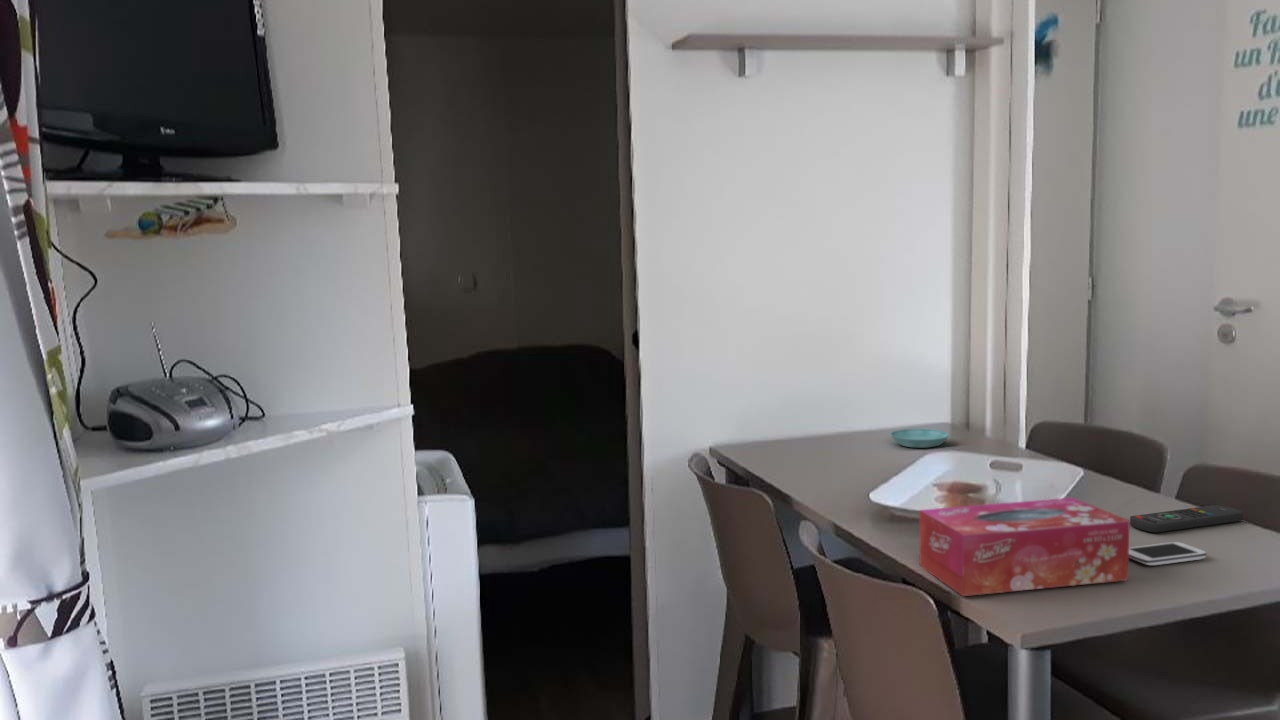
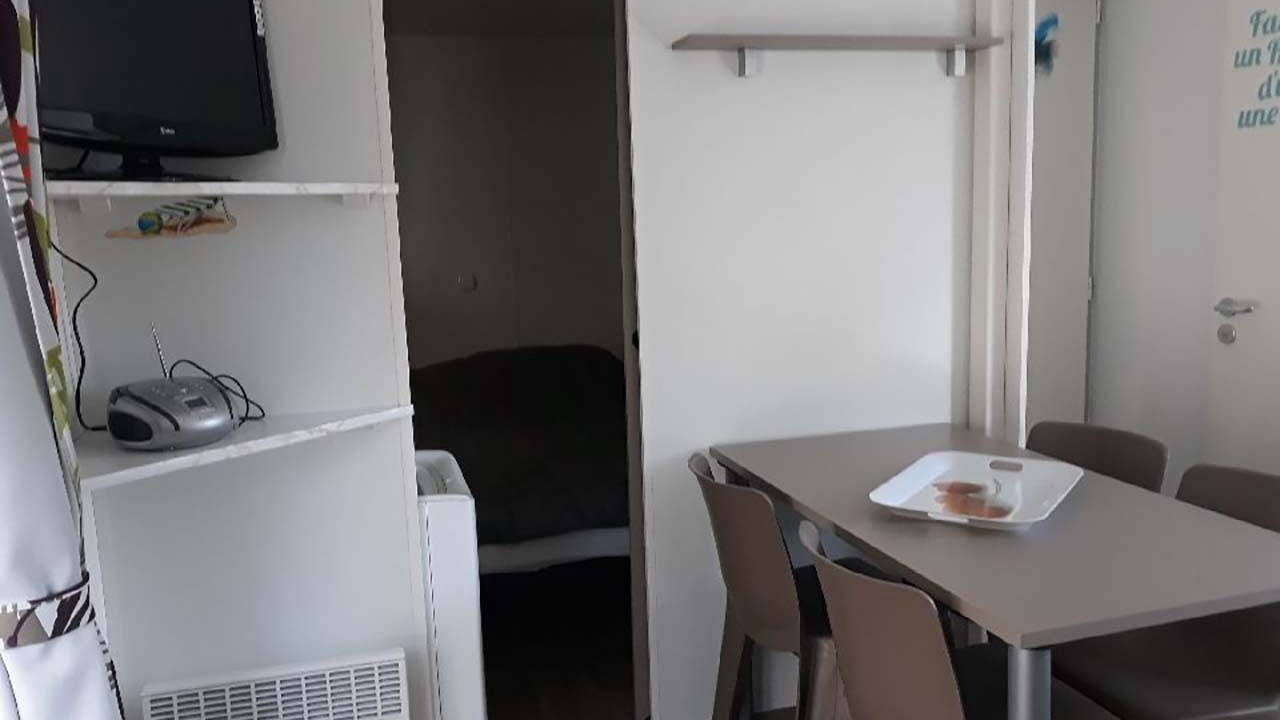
- saucer (919, 438)
- remote control (1186, 517)
- smartphone (1162, 553)
- tissue box (1020, 544)
